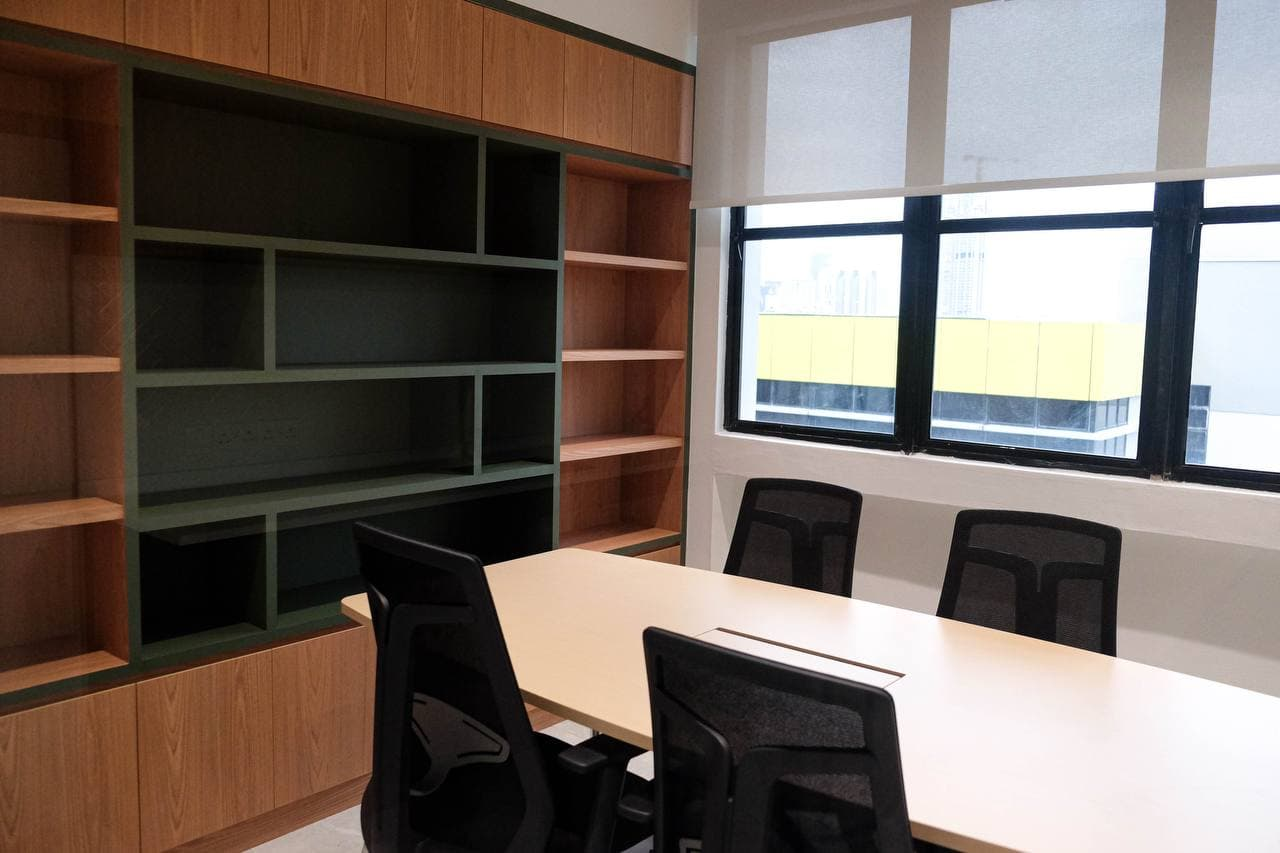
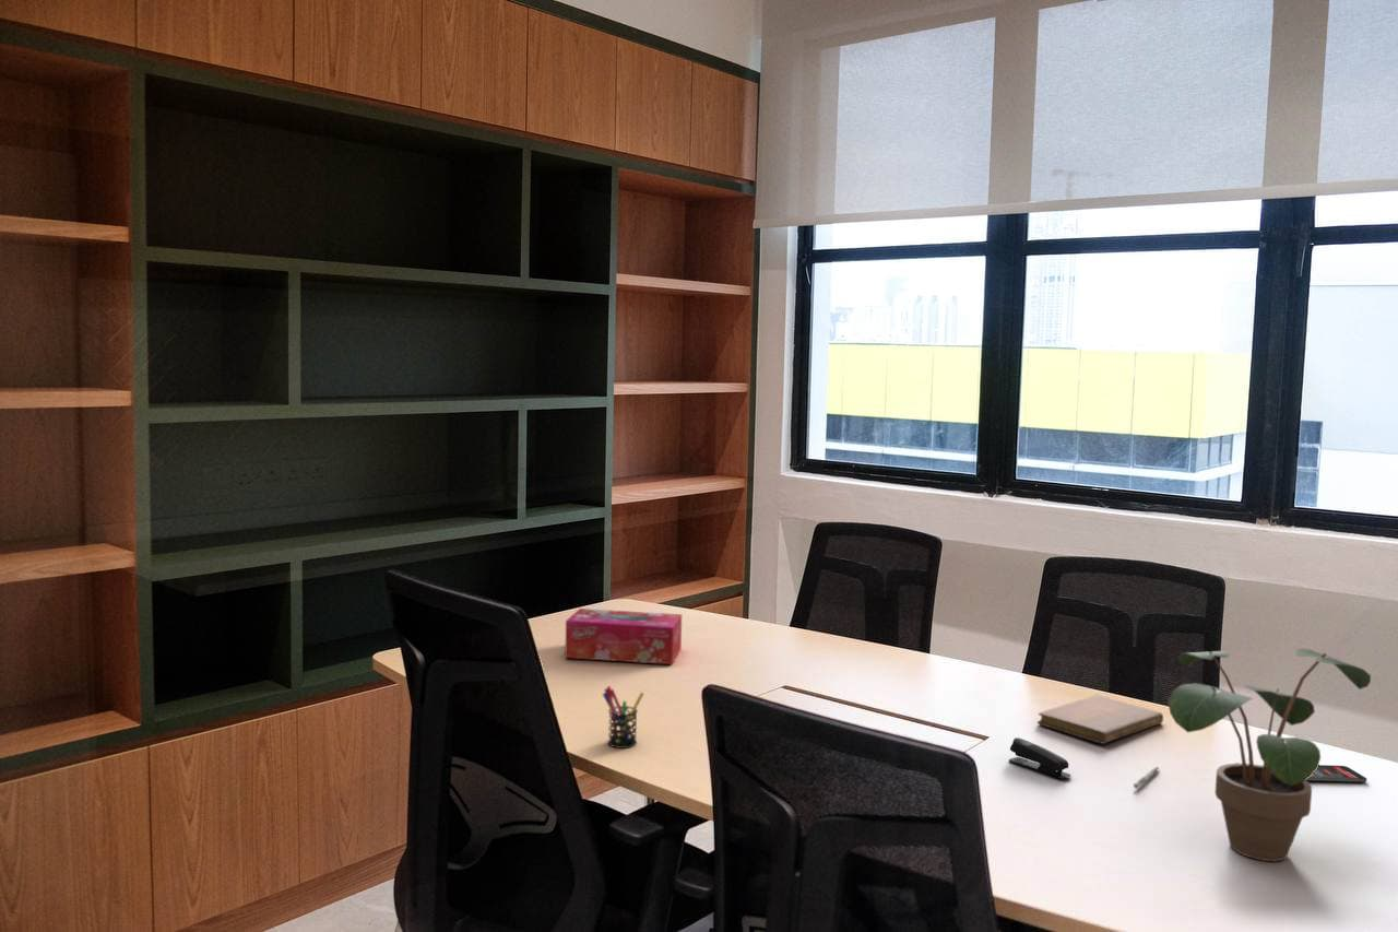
+ notebook (1100, 718)
+ tissue box (624, 635)
+ pen holder (621, 716)
+ potted plant (1263, 752)
+ smartphone (1319, 772)
+ pen (1147, 776)
+ stapler (1040, 756)
